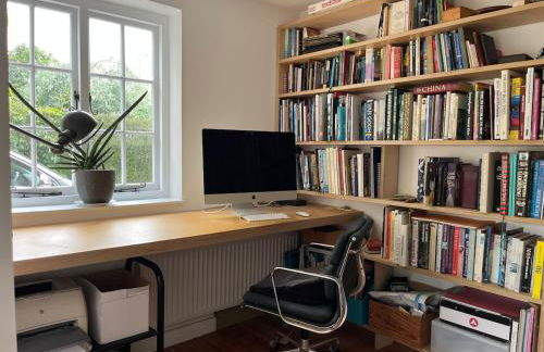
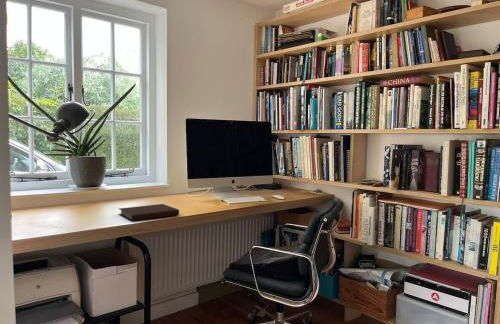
+ notebook (148, 211)
